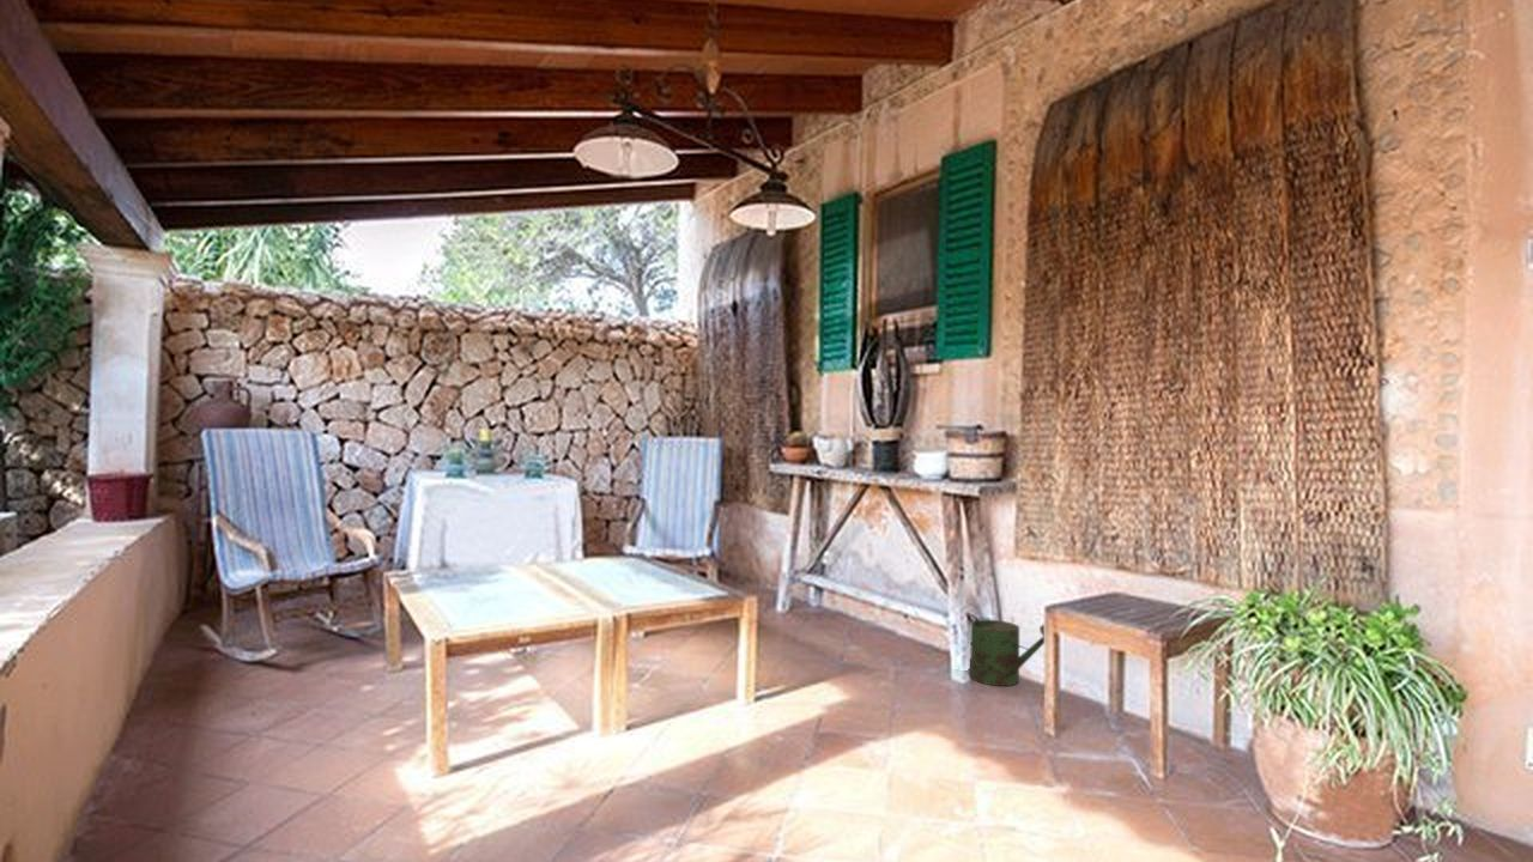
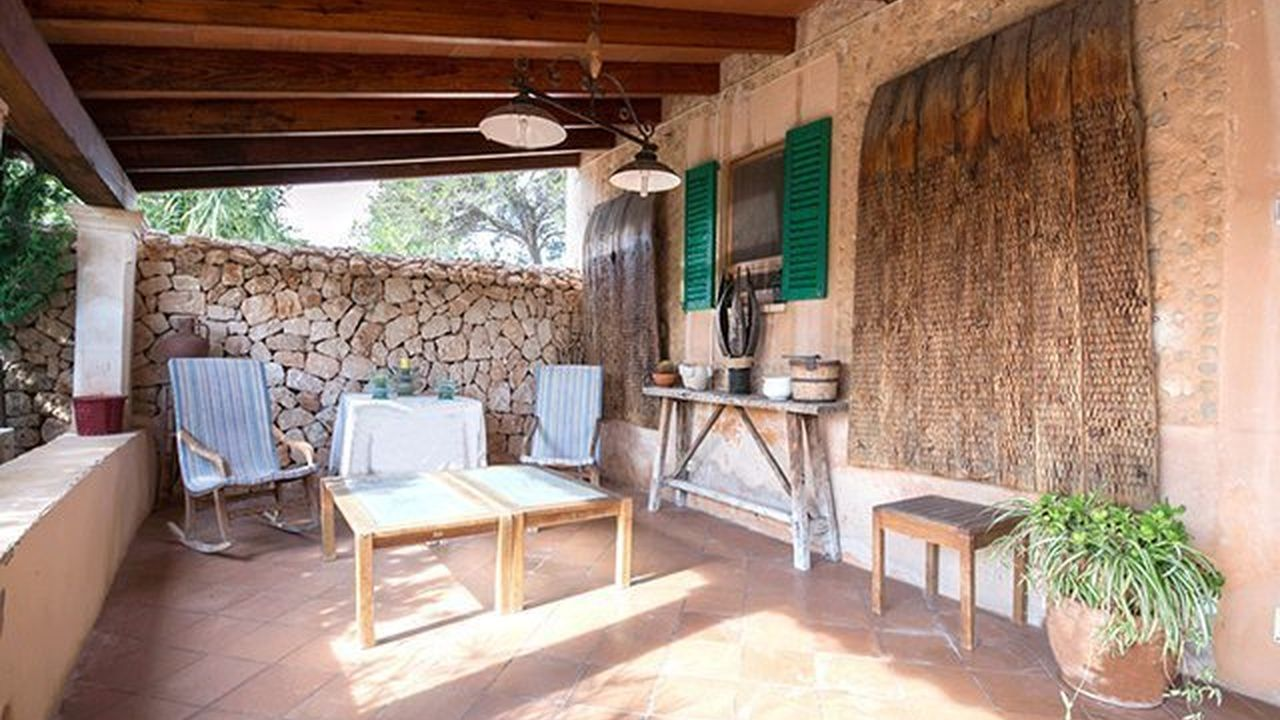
- watering can (1005, 648)
